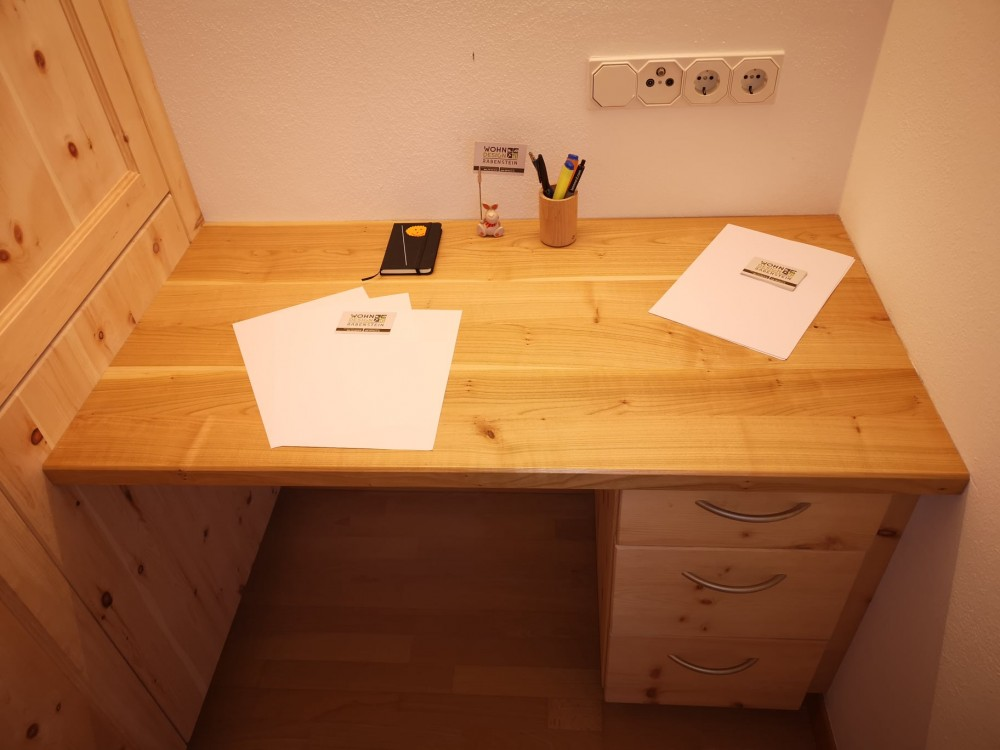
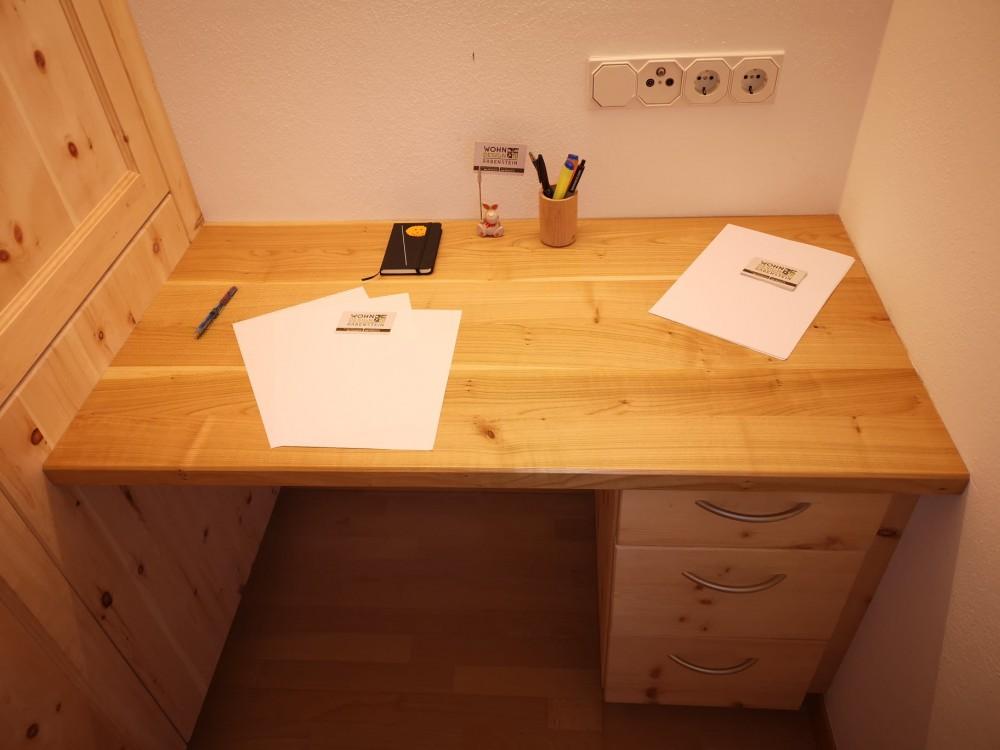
+ pen (216, 308)
